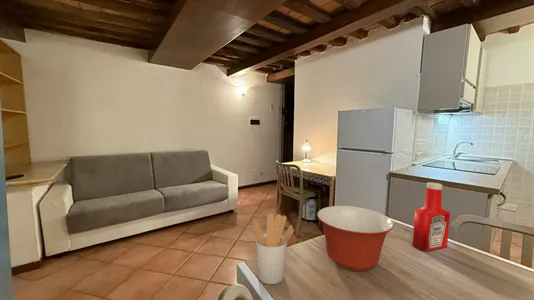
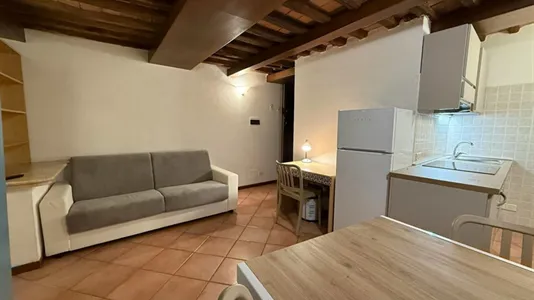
- soap bottle (432, 215)
- mixing bowl (352, 239)
- utensil holder (272, 245)
